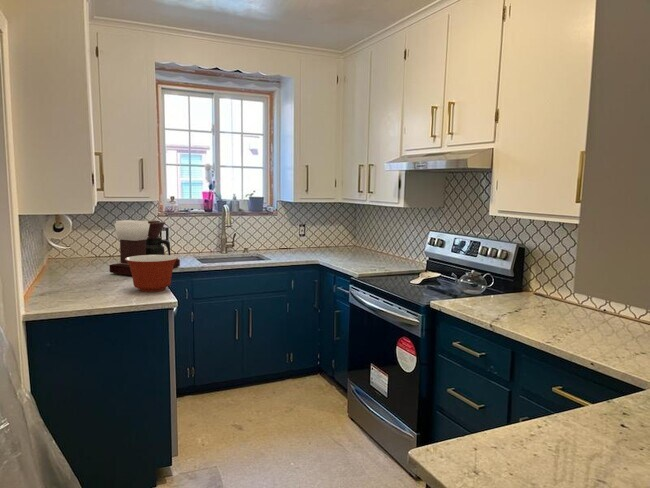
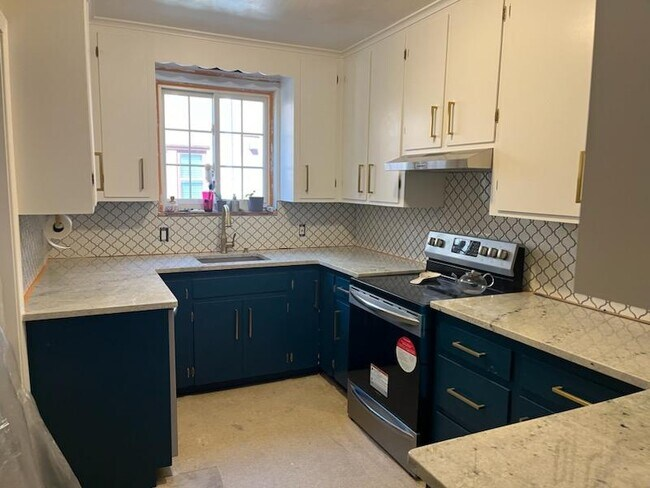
- mixing bowl (152, 273)
- coffee maker (145, 245)
